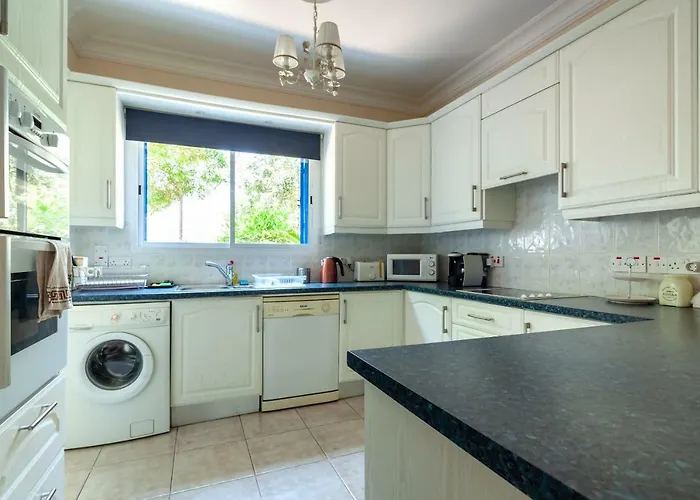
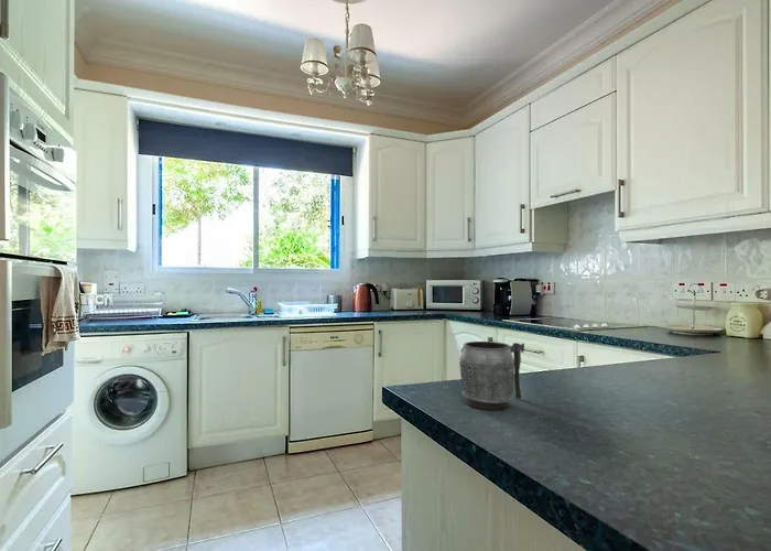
+ mug (495, 372)
